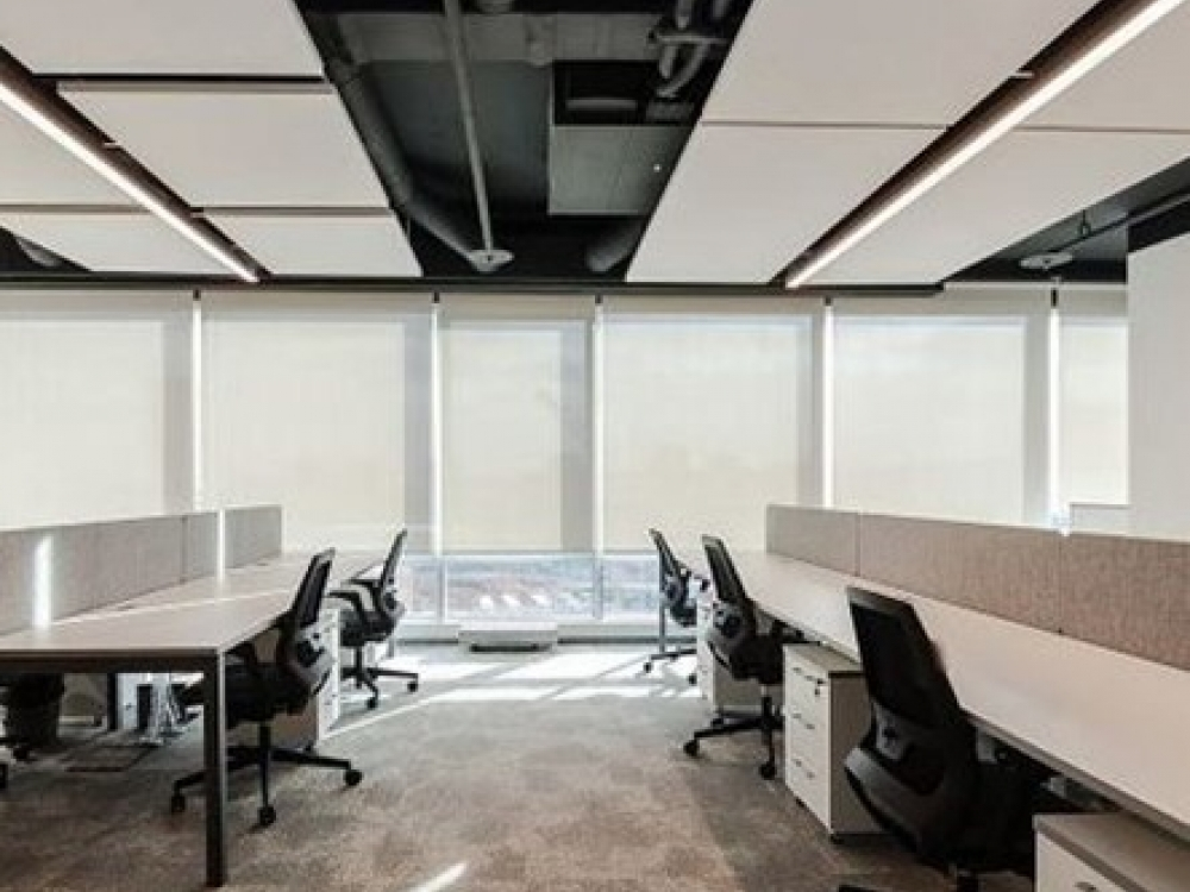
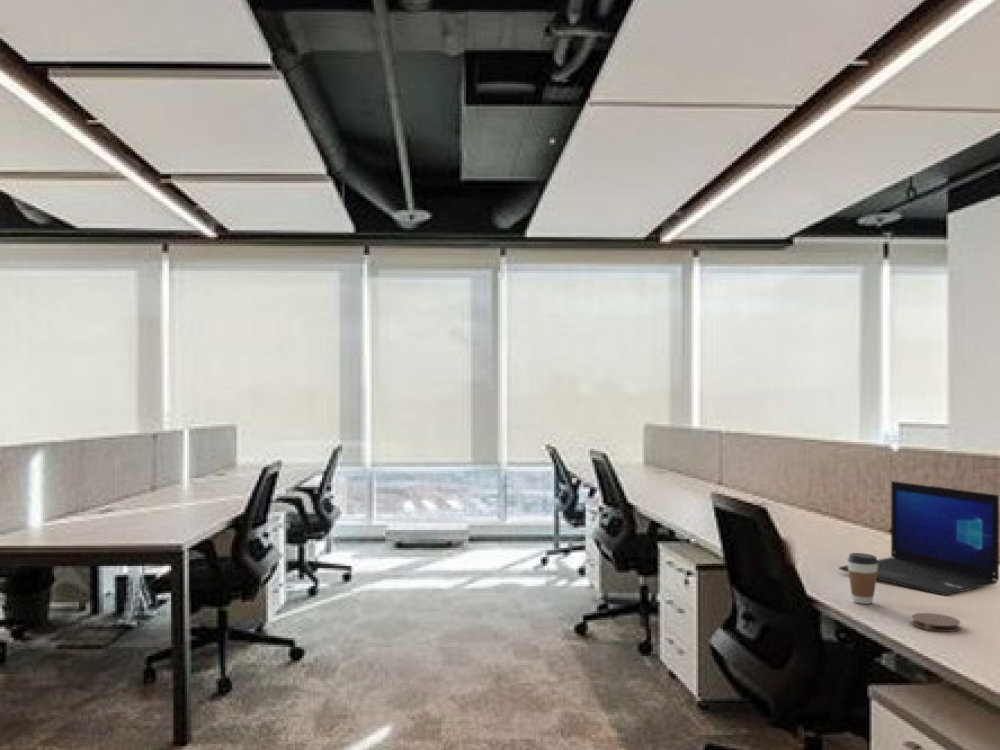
+ laptop (916, 534)
+ coaster (935, 622)
+ coffee cup (862, 578)
